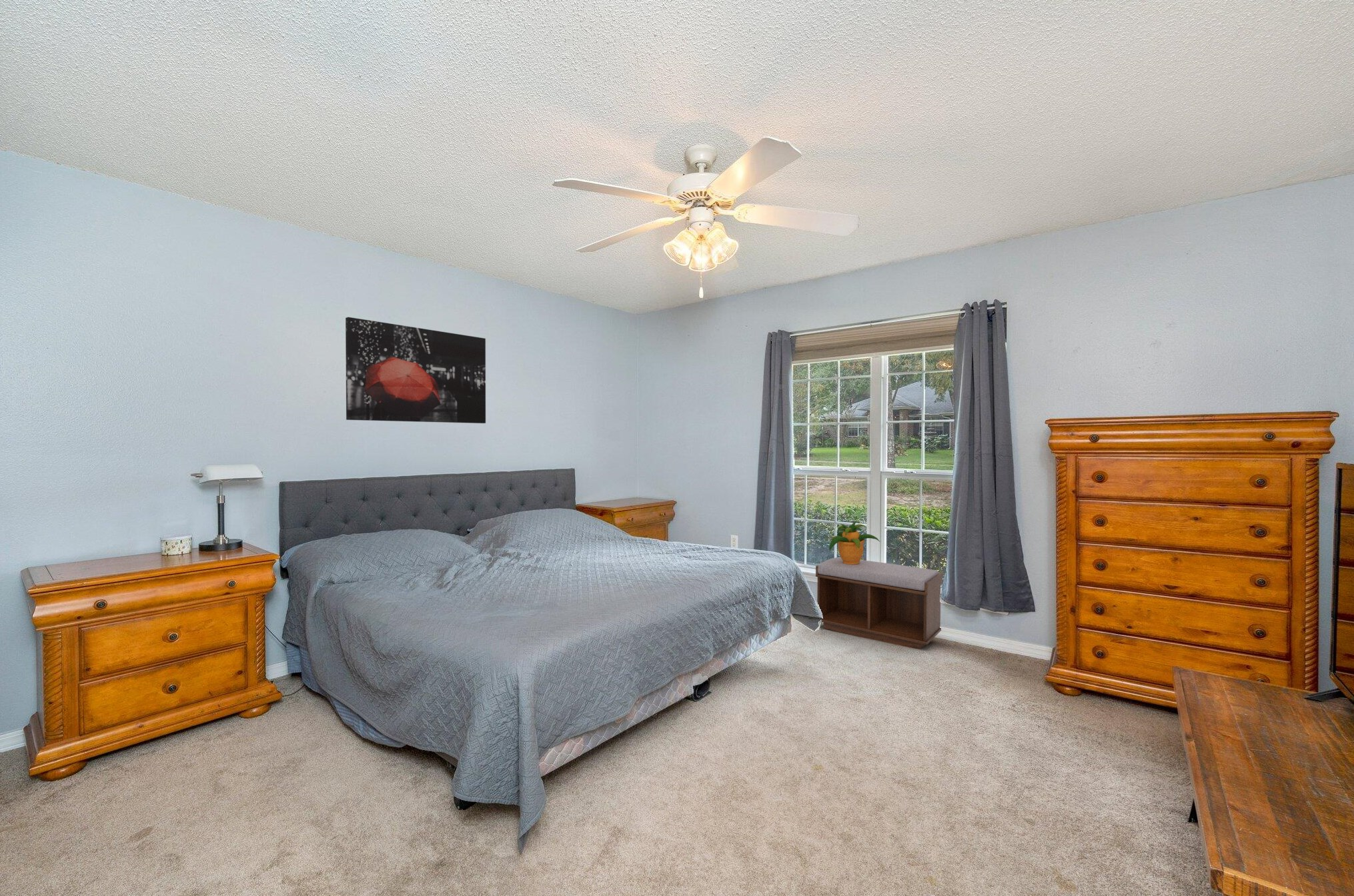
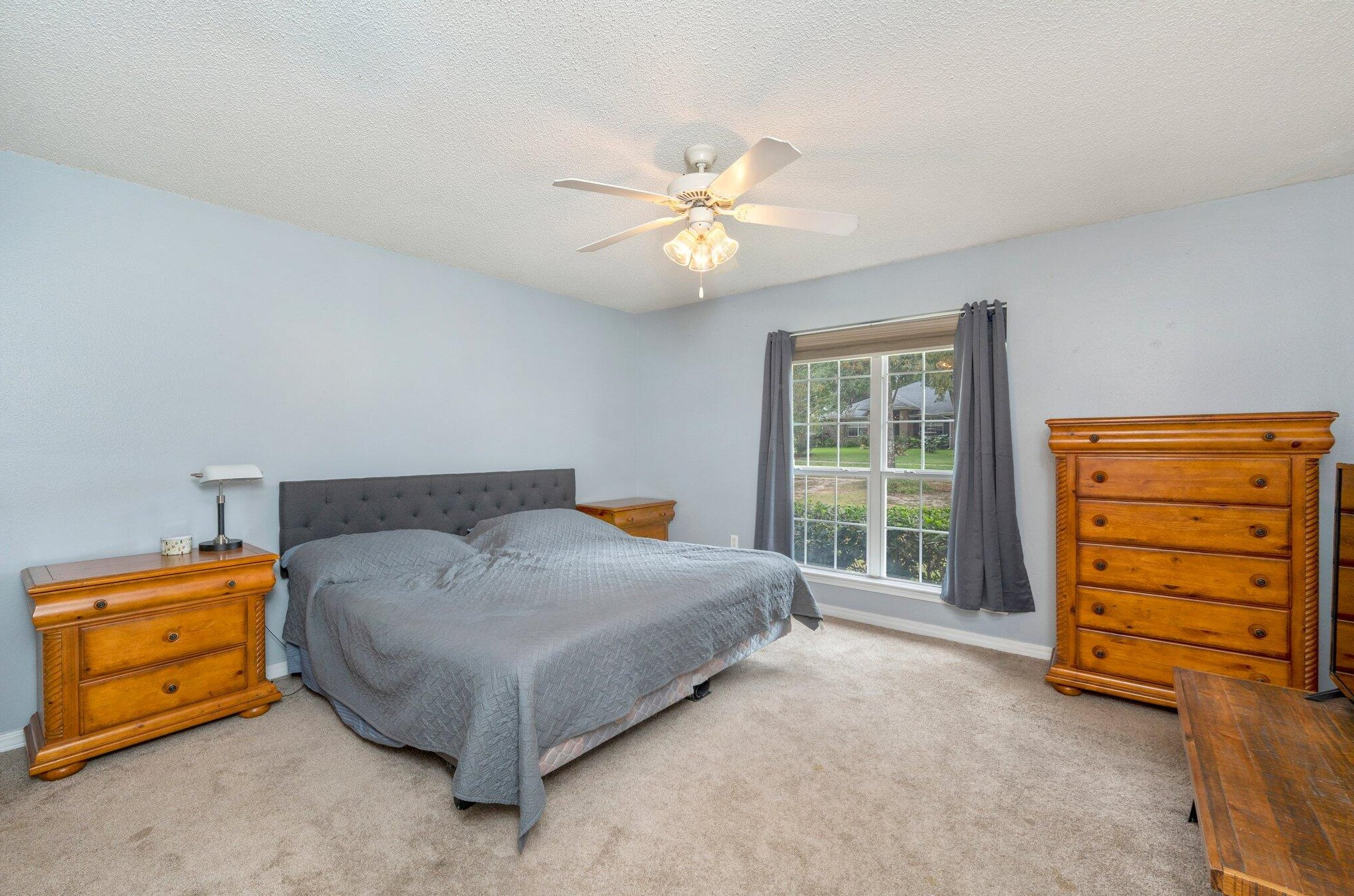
- bench (876, 599)
- potted plant (854, 543)
- wall art (422, 375)
